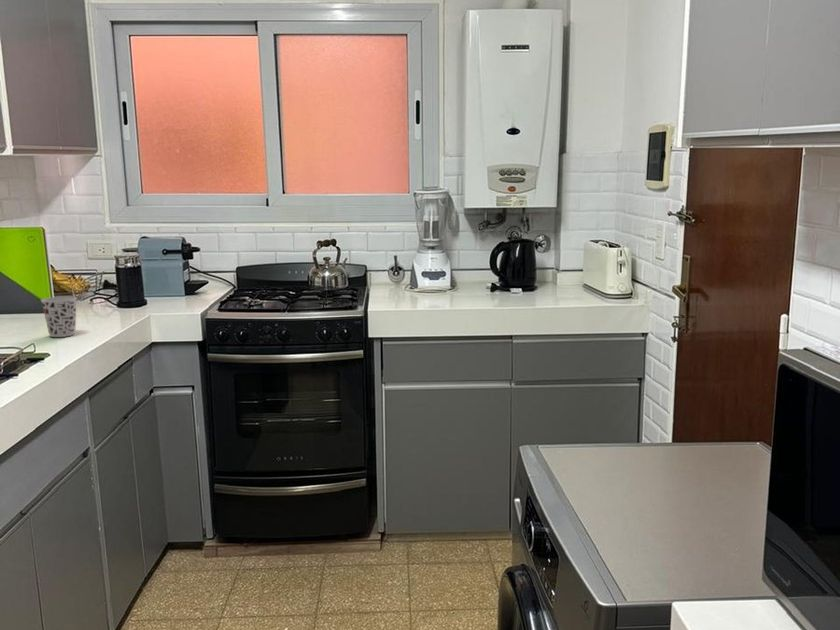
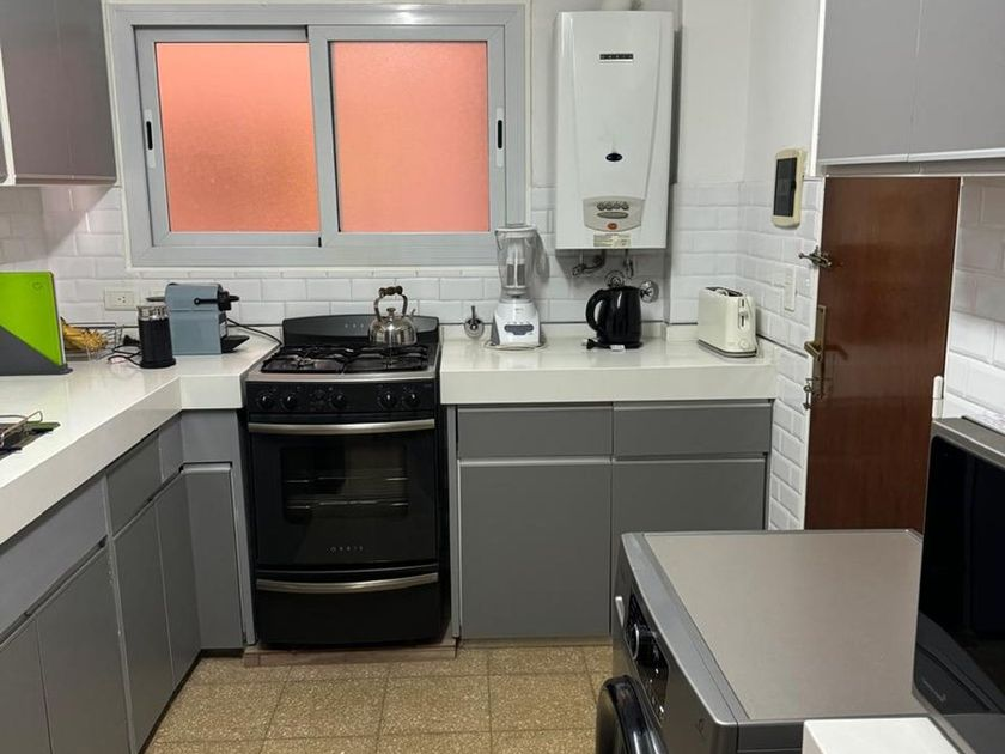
- cup (60, 316)
